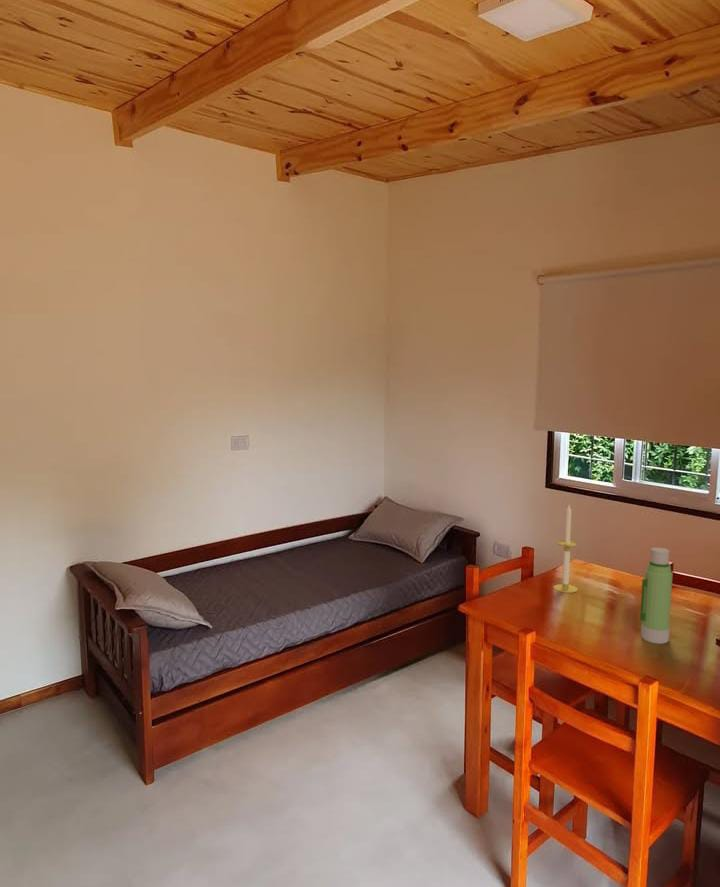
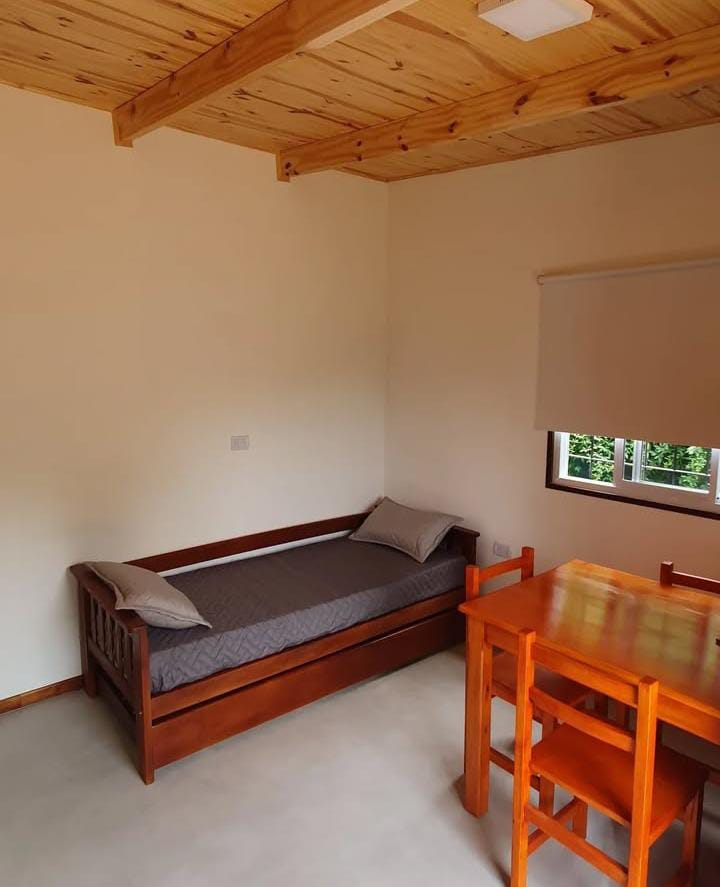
- water bottle (656, 594)
- candle (567, 546)
